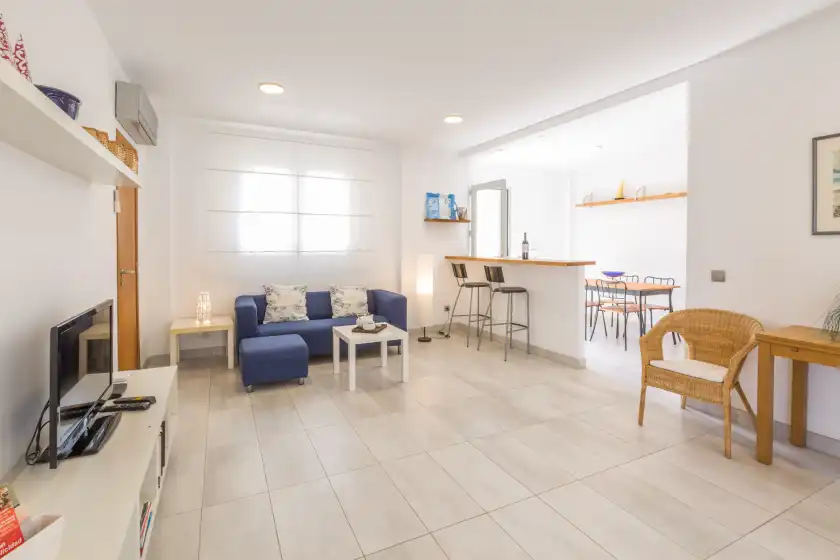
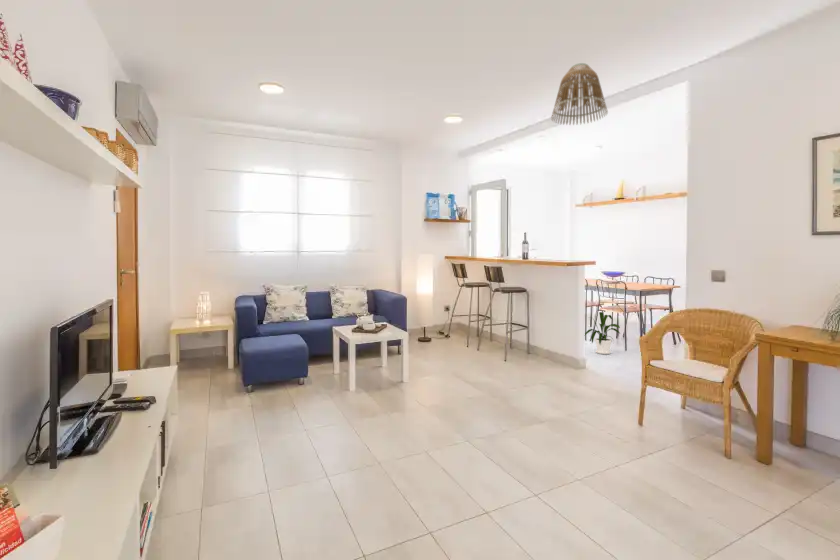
+ lamp shade (578, 91)
+ house plant (604, 332)
